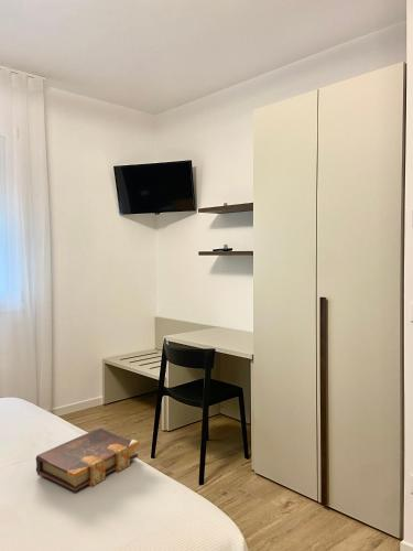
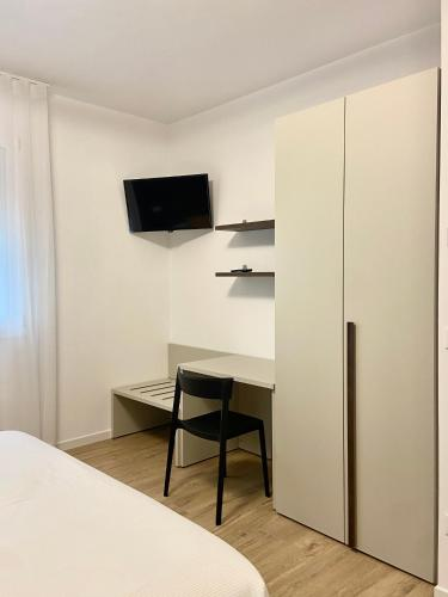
- book (89, 456)
